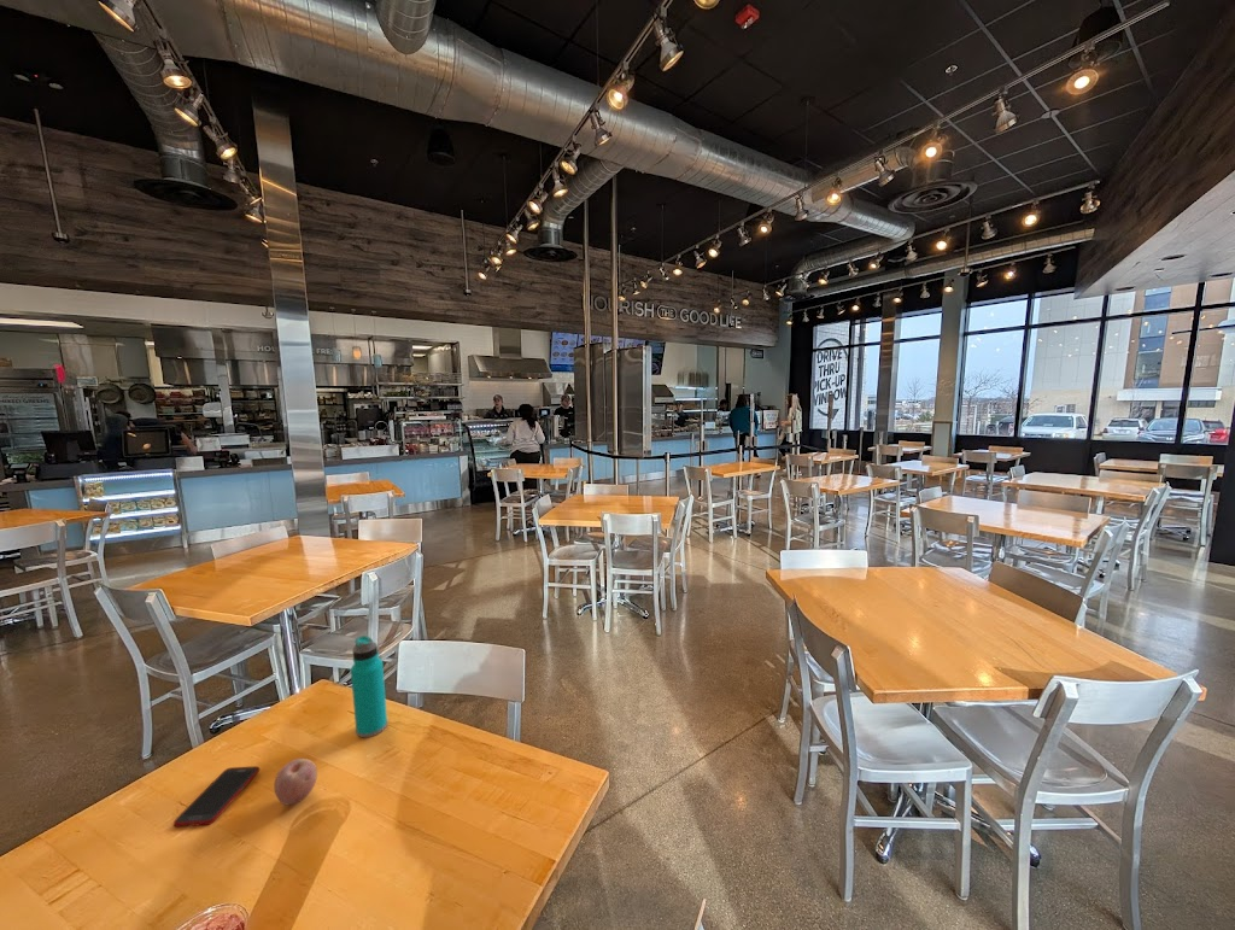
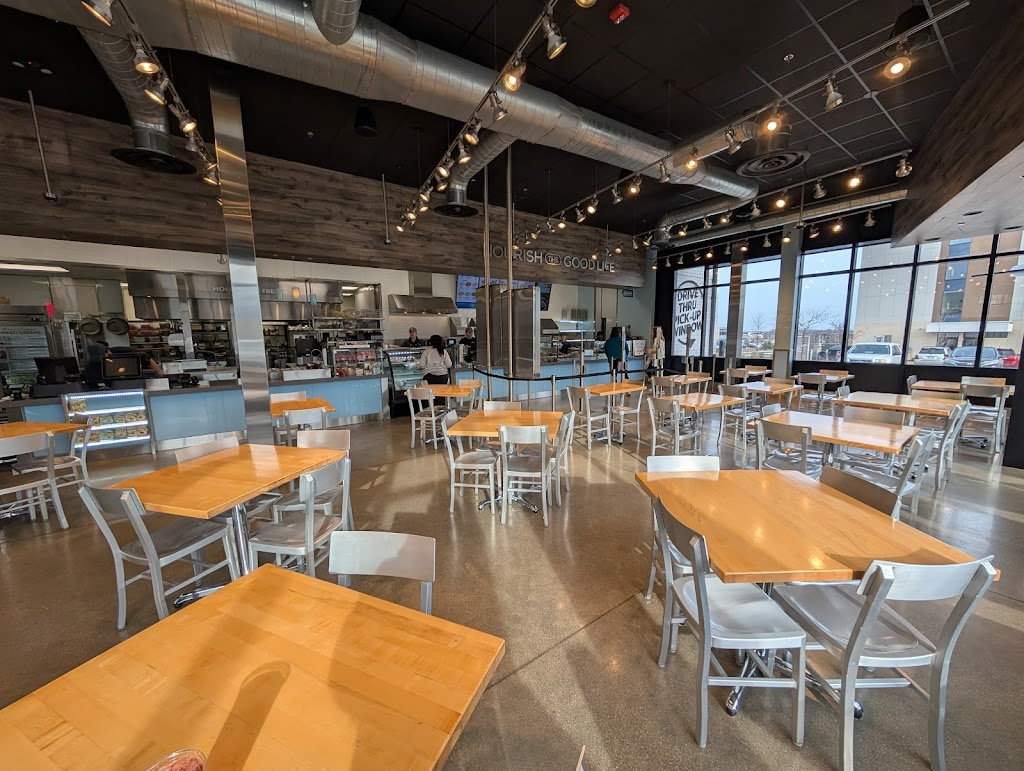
- water bottle (368, 684)
- cell phone (220, 794)
- fruit (295, 780)
